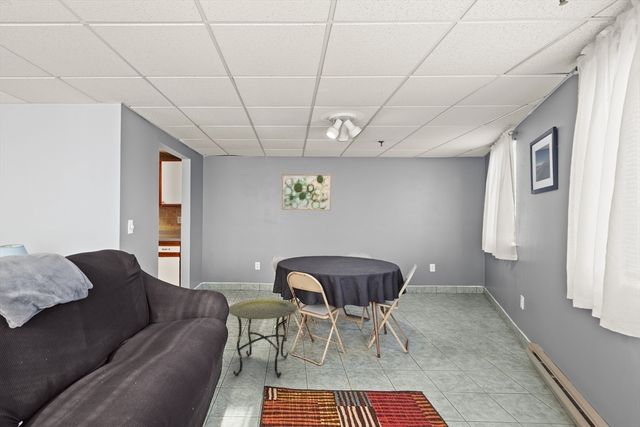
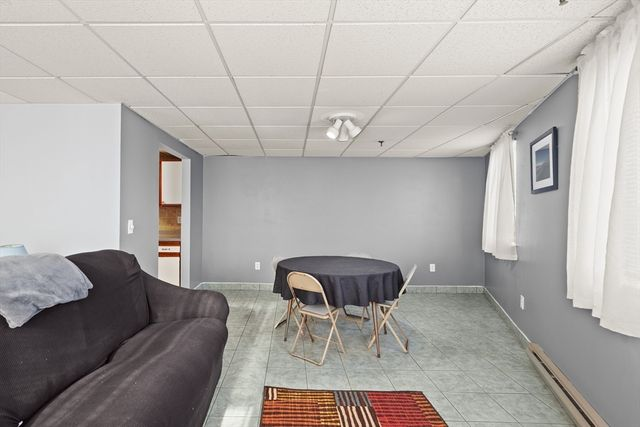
- side table (262, 337)
- wall art (306, 192)
